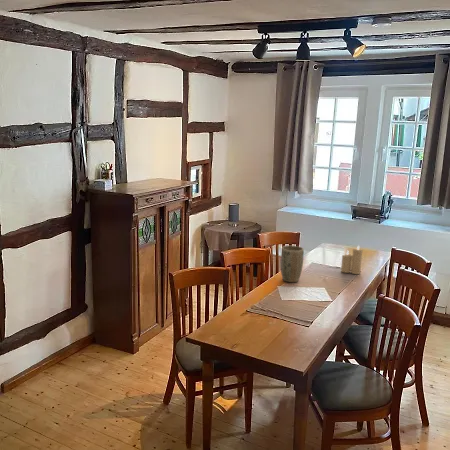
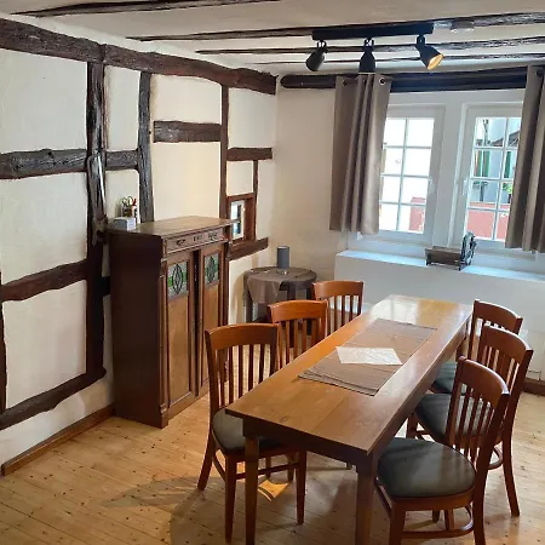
- candle (351, 258)
- plant pot (291, 264)
